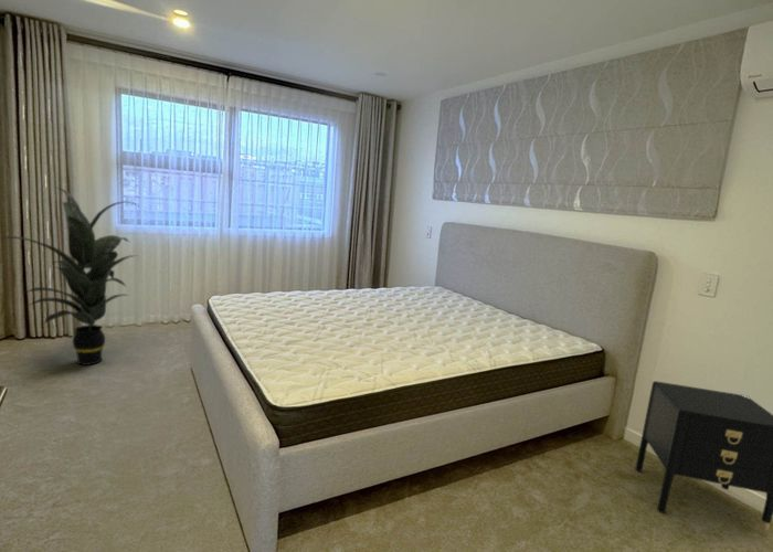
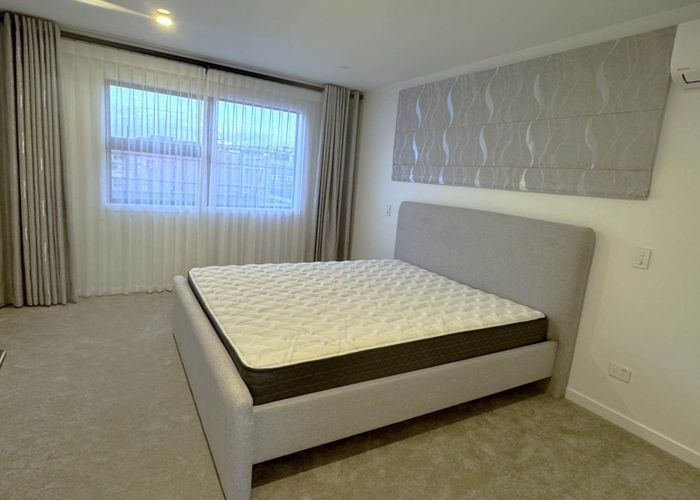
- indoor plant (82, 277)
- nightstand (705, 452)
